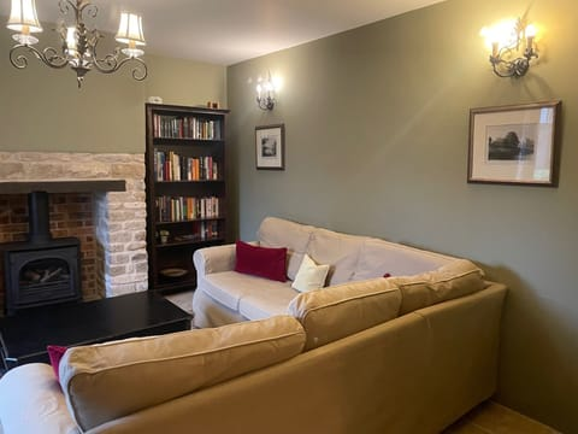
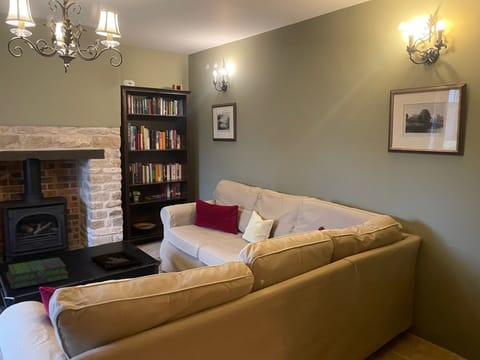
+ decorative tray (115, 260)
+ stack of books (37, 271)
